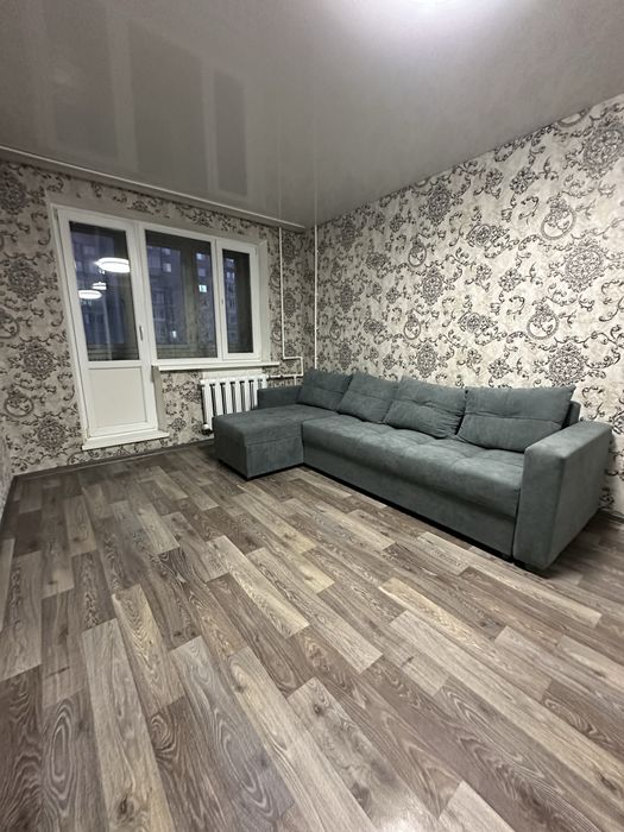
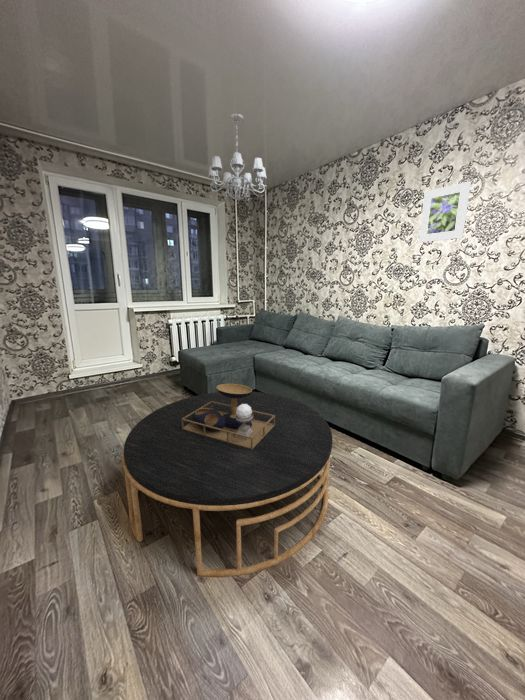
+ coffee table (231, 439)
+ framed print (443, 214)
+ chandelier (237, 159)
